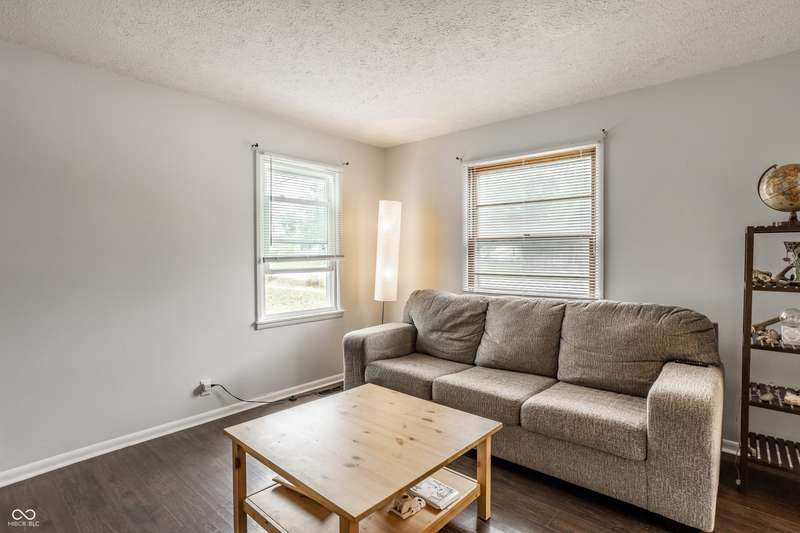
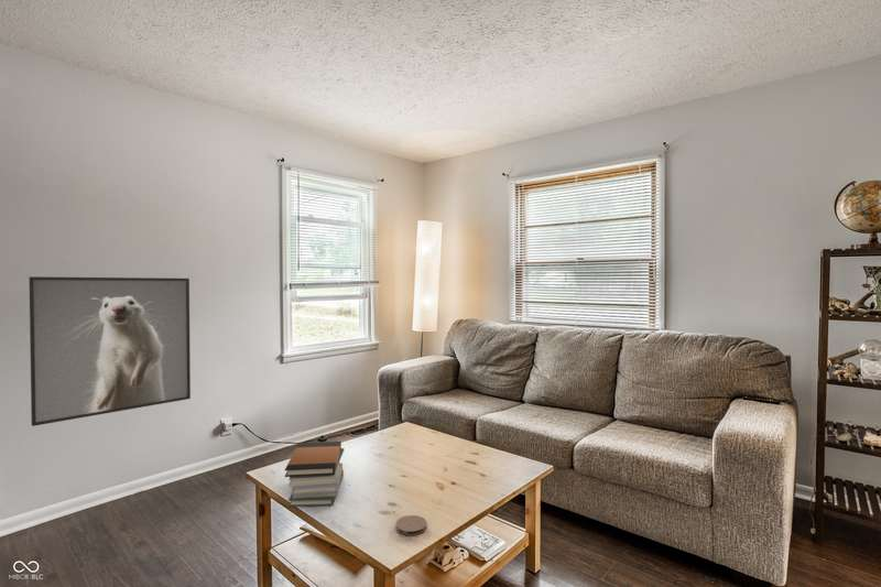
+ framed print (118, 344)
+ book stack (316, 472)
+ coaster (411, 524)
